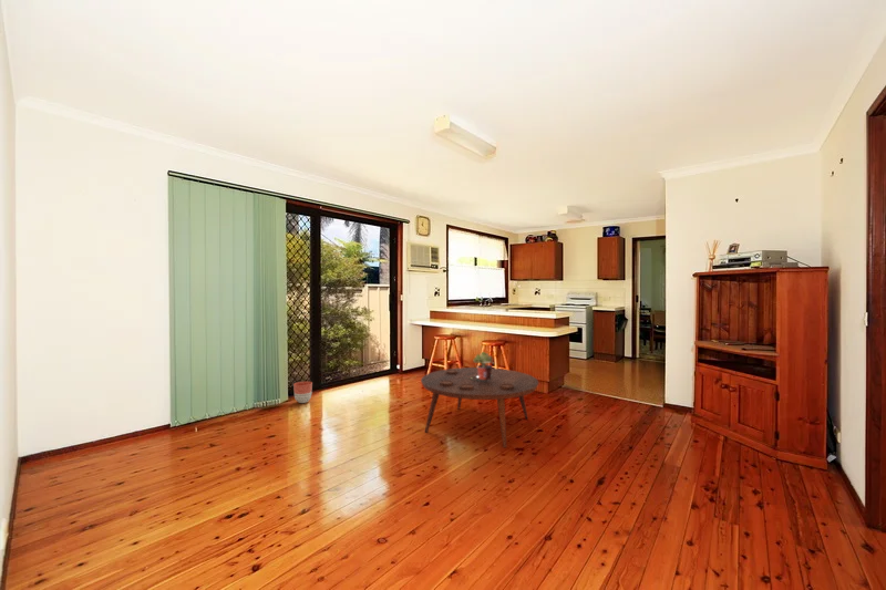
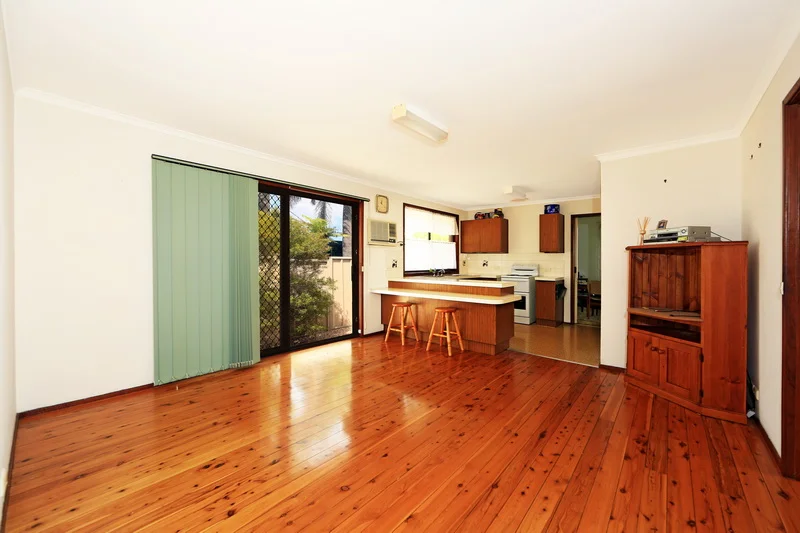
- potted plant (483, 366)
- planter (302, 392)
- coffee table (478, 398)
